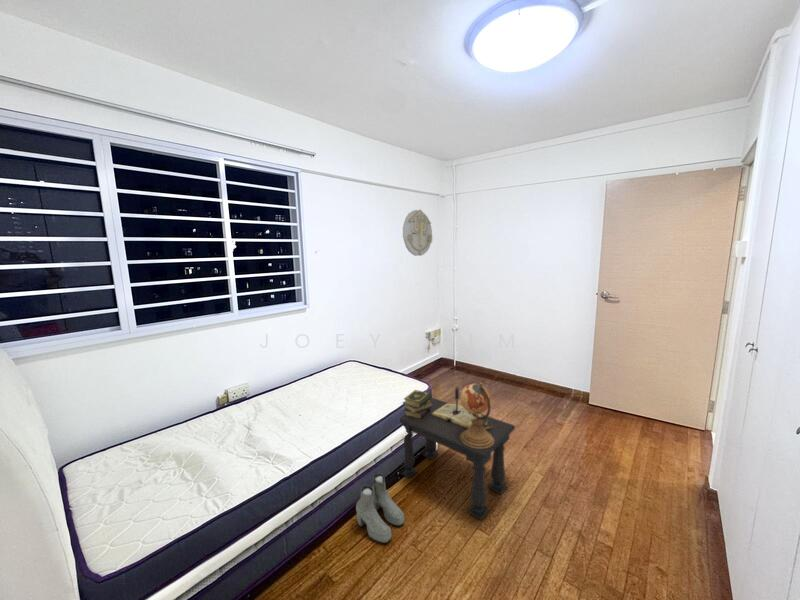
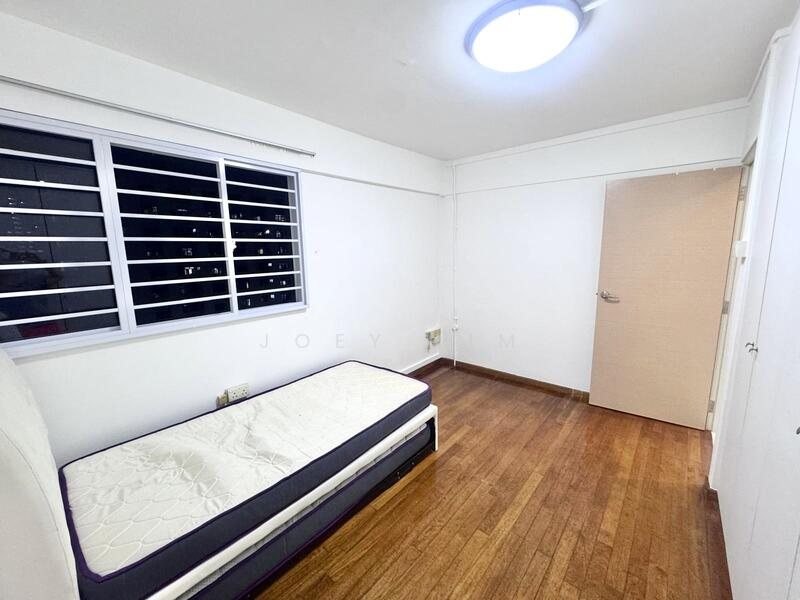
- wall decoration (419, 233)
- side table (451, 425)
- boots (379, 504)
